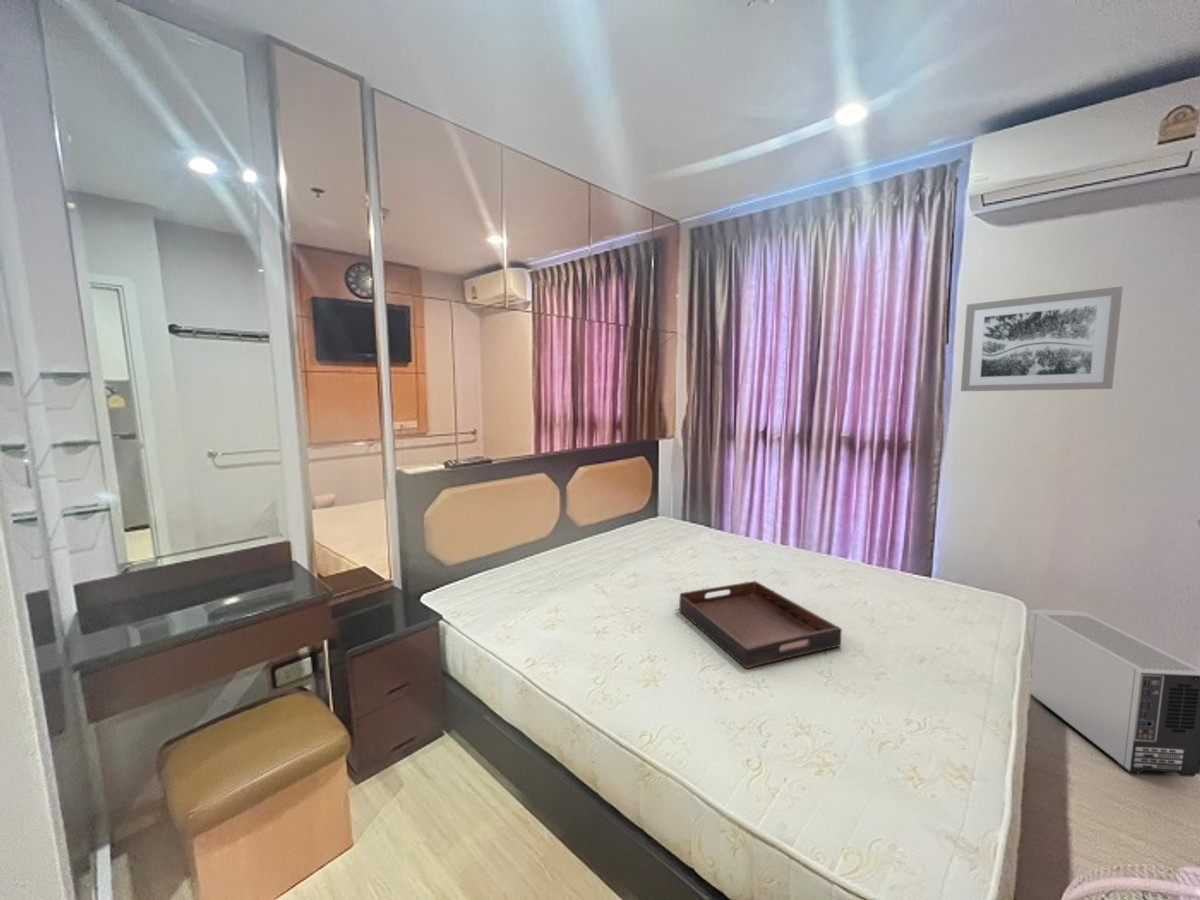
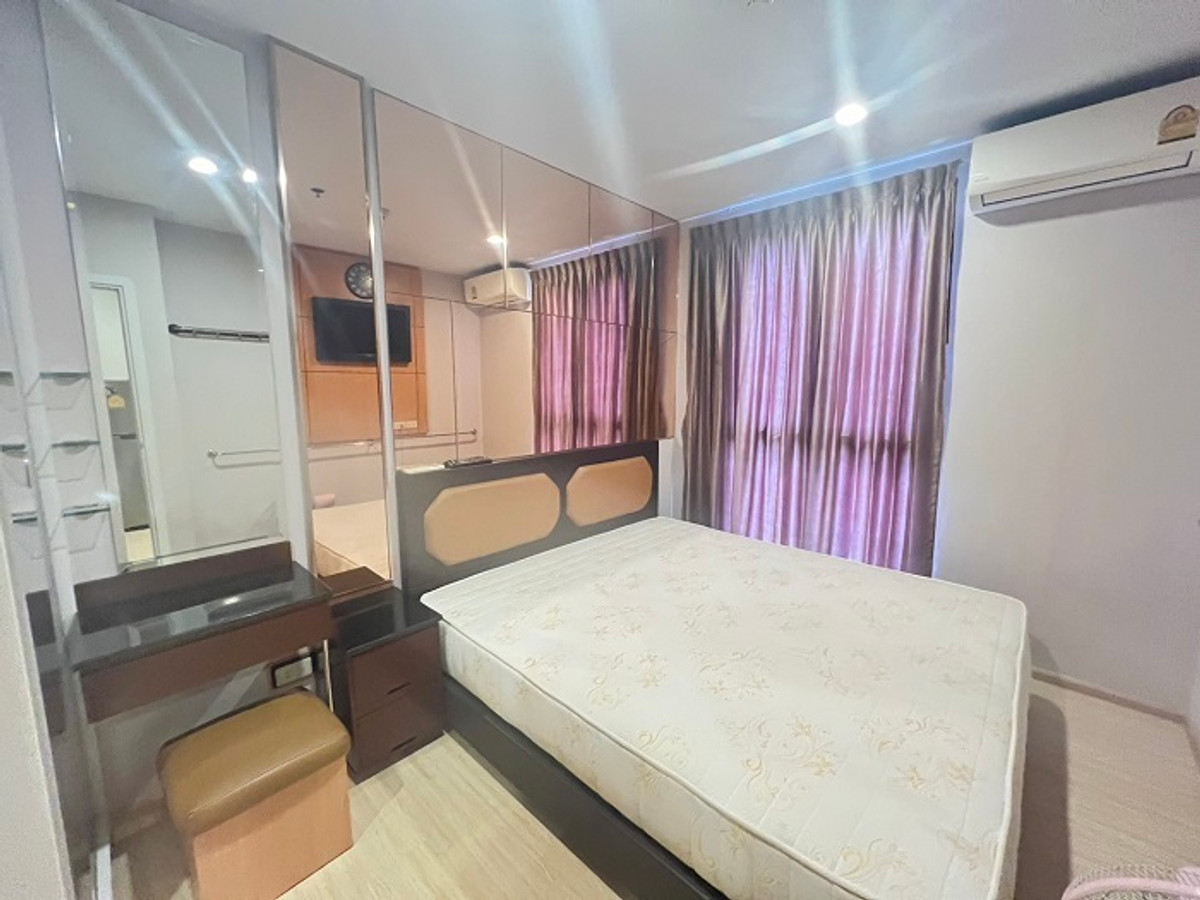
- wall art (1034, 343)
- serving tray (751, 617)
- air purifier (1103, 683)
